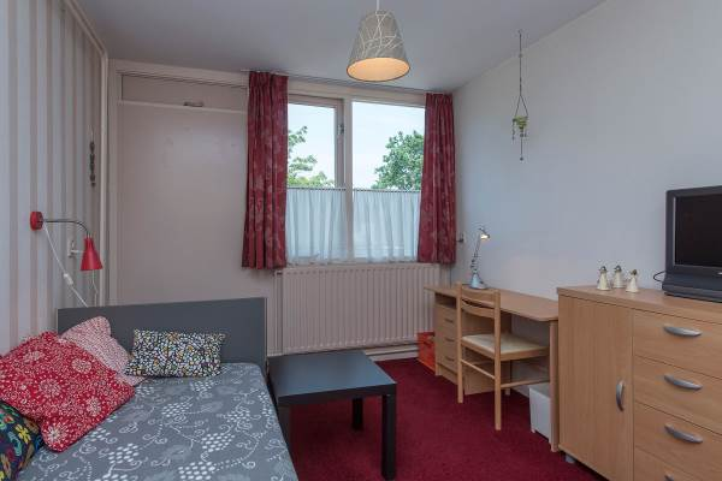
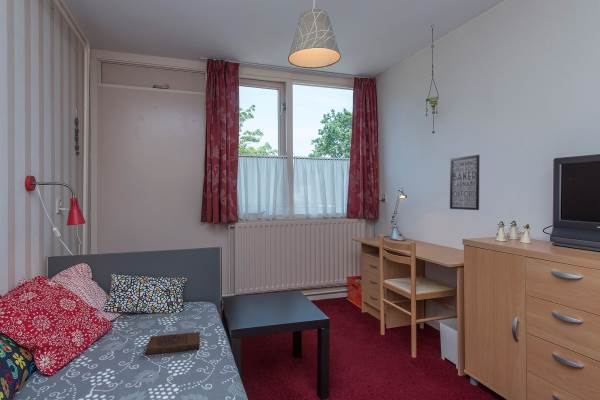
+ book (174, 342)
+ wall art (463, 183)
